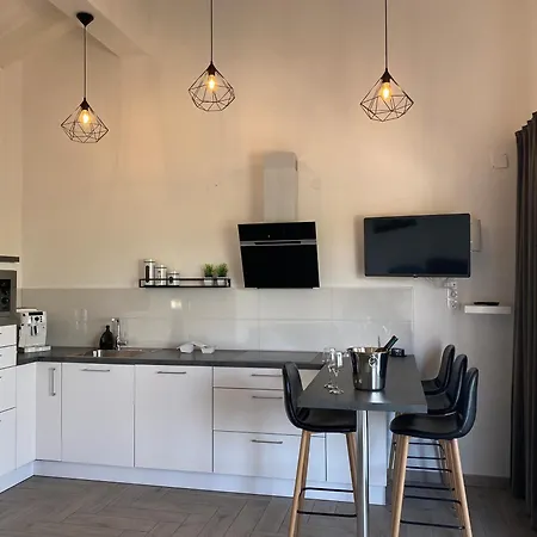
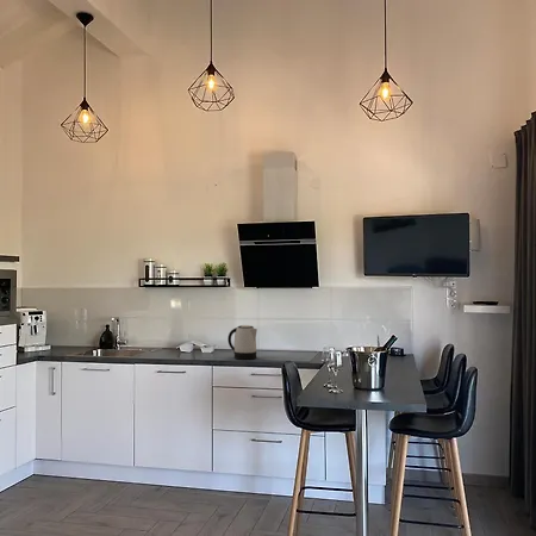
+ kettle (242, 341)
